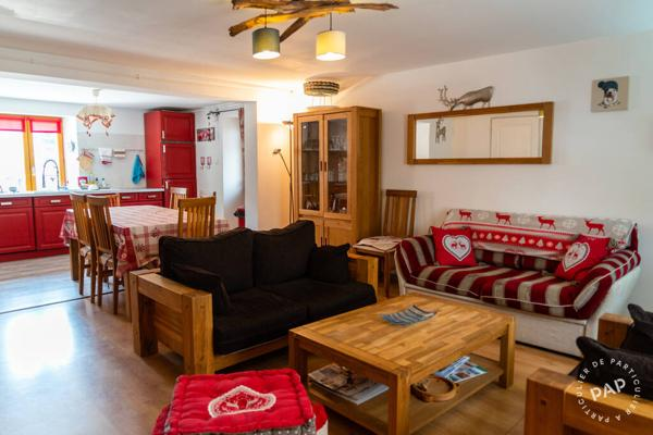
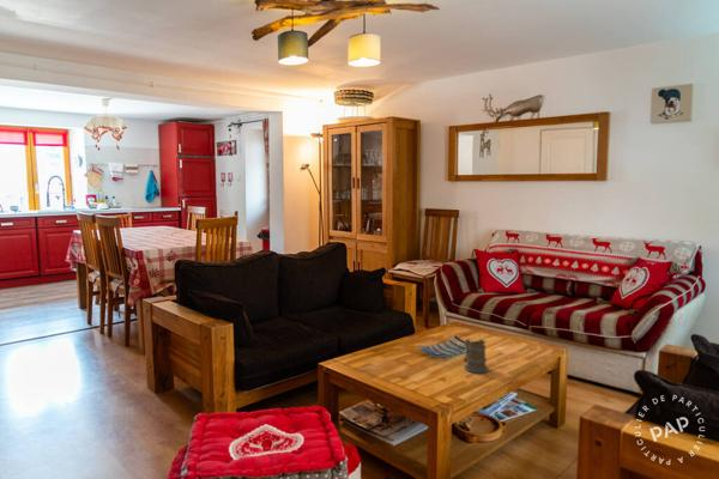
+ mug (473, 353)
